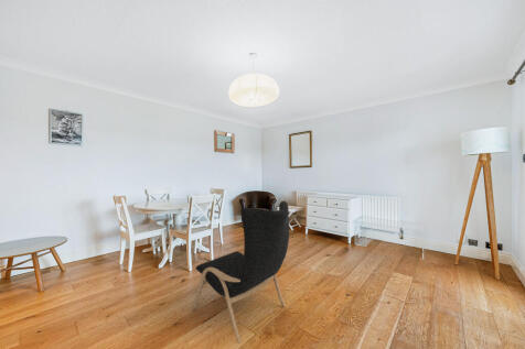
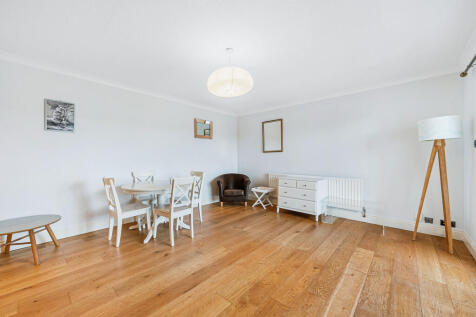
- lounge chair (246, 255)
